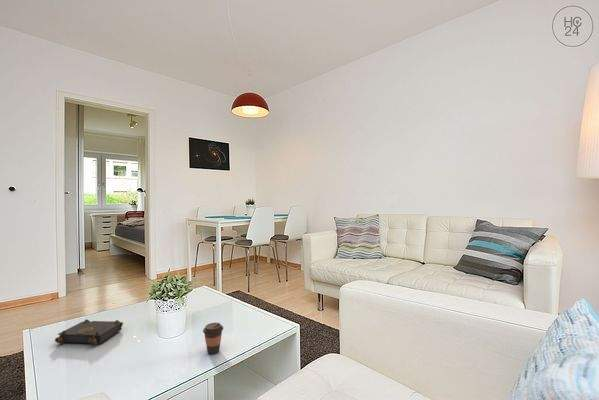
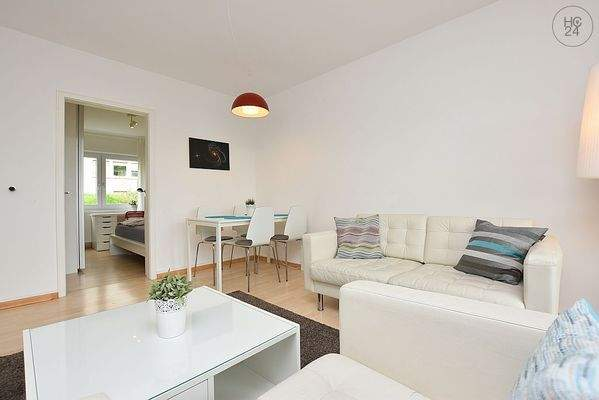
- book (91, 330)
- coffee cup (213, 338)
